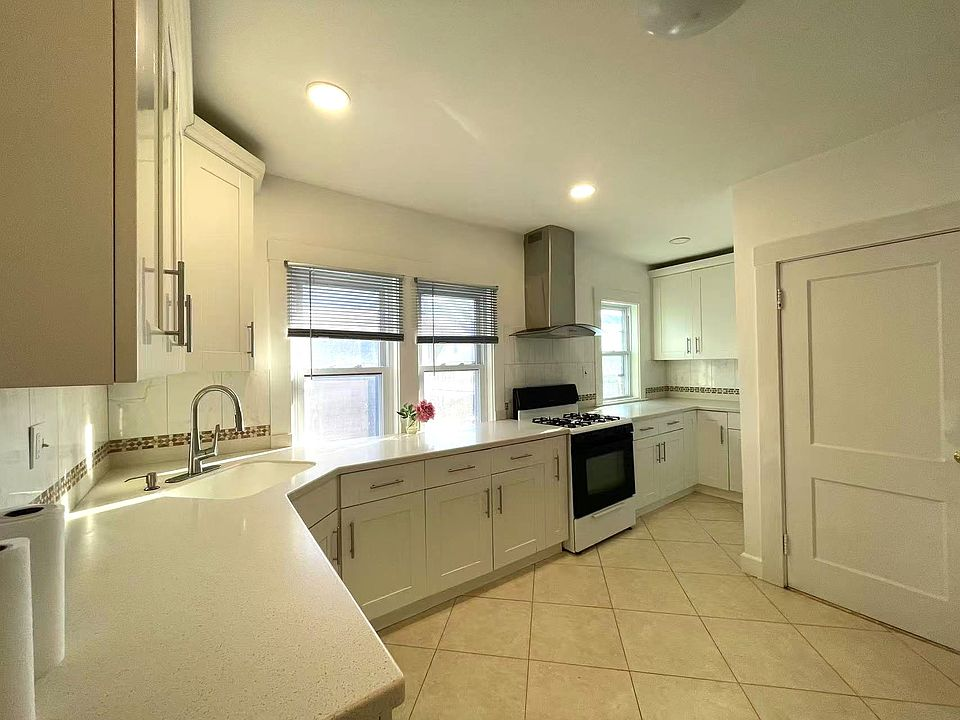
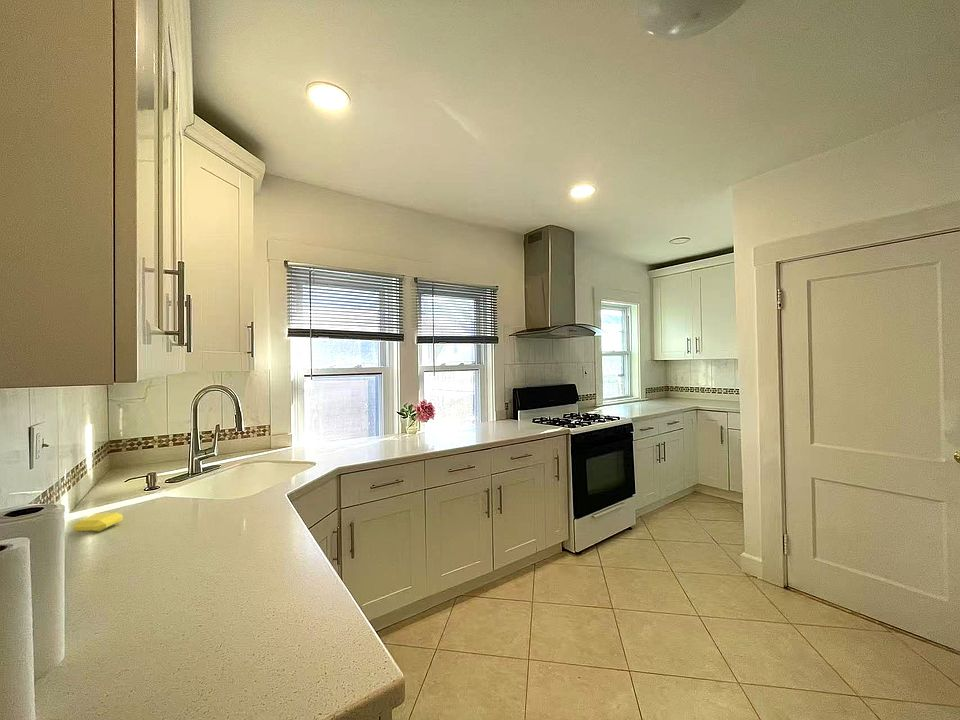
+ soap bar (98, 522)
